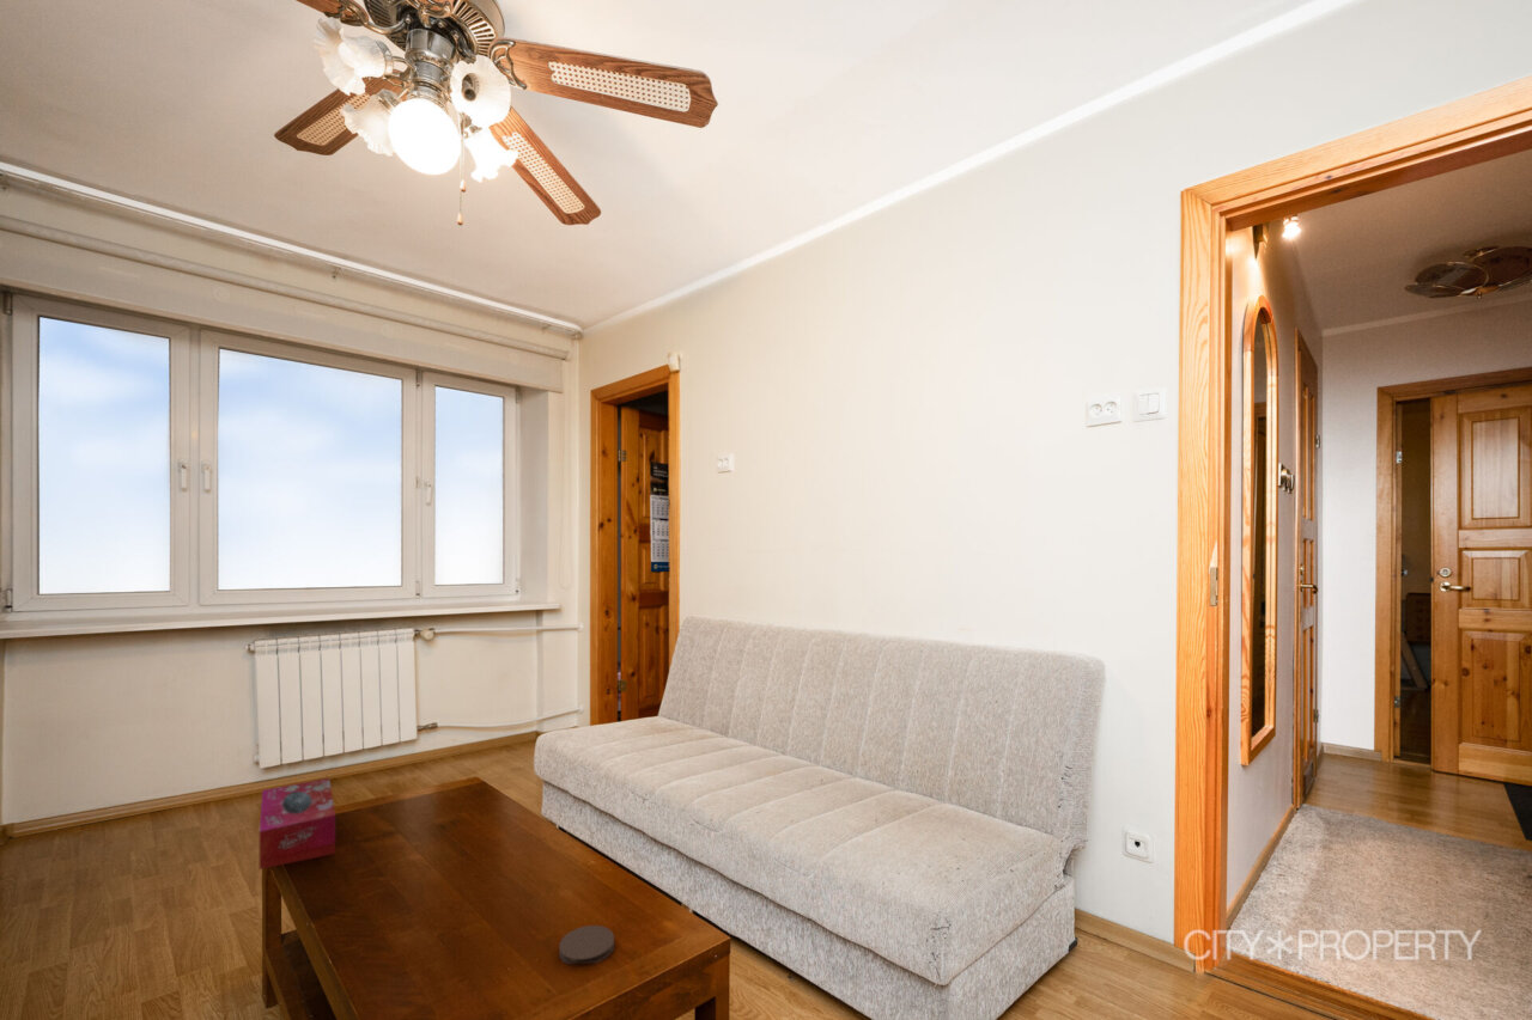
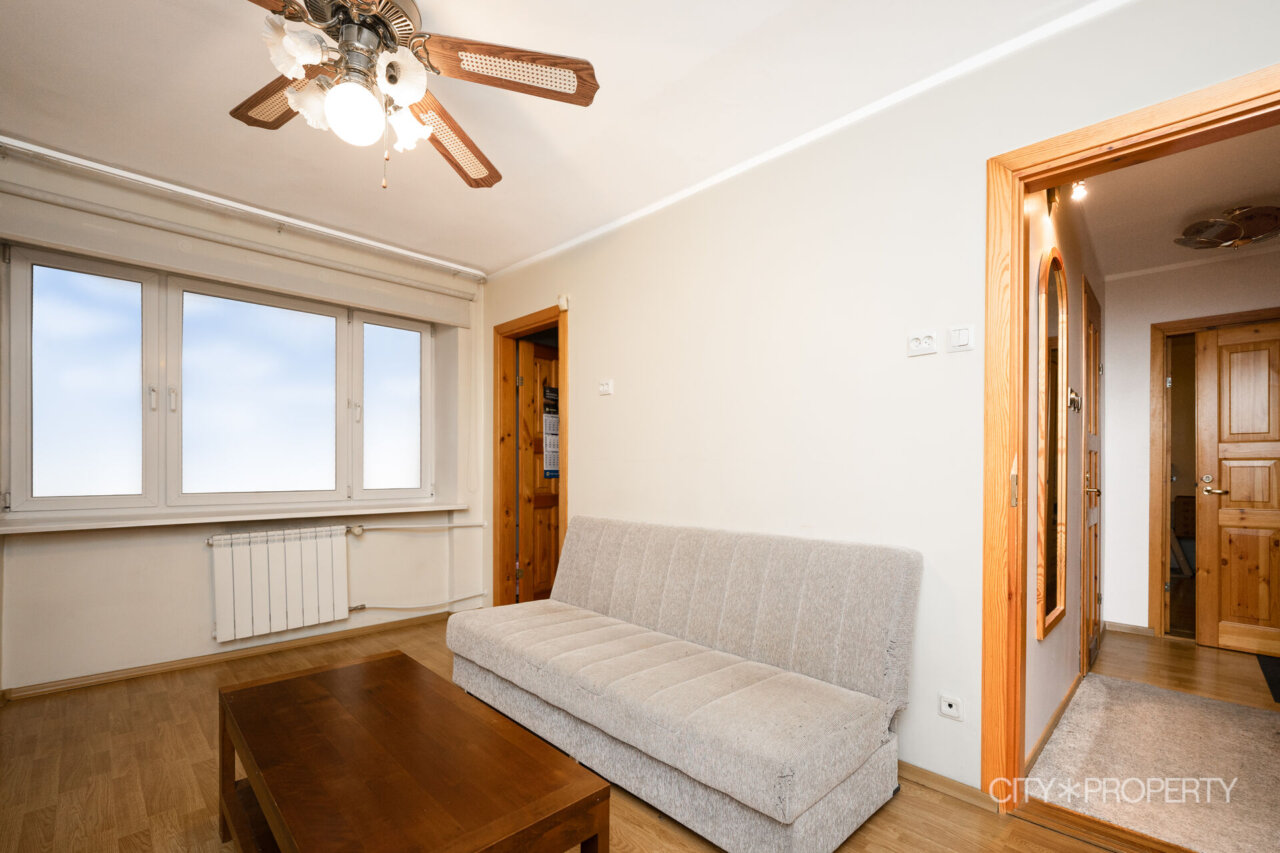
- tissue box (297, 820)
- coaster (586, 945)
